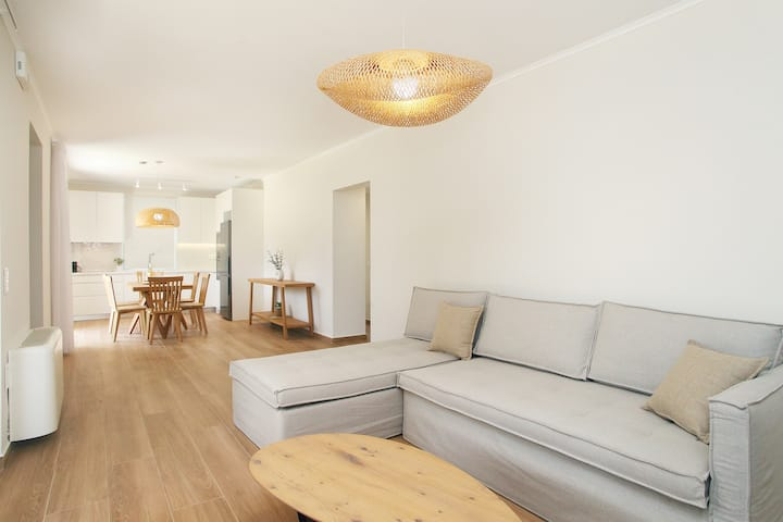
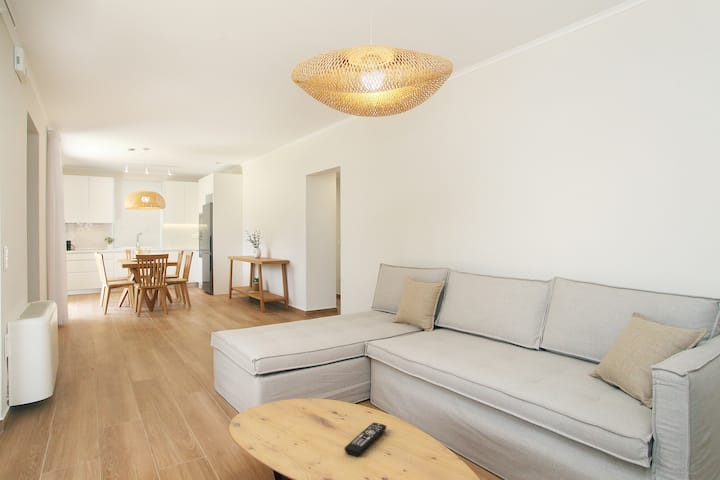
+ remote control (366, 438)
